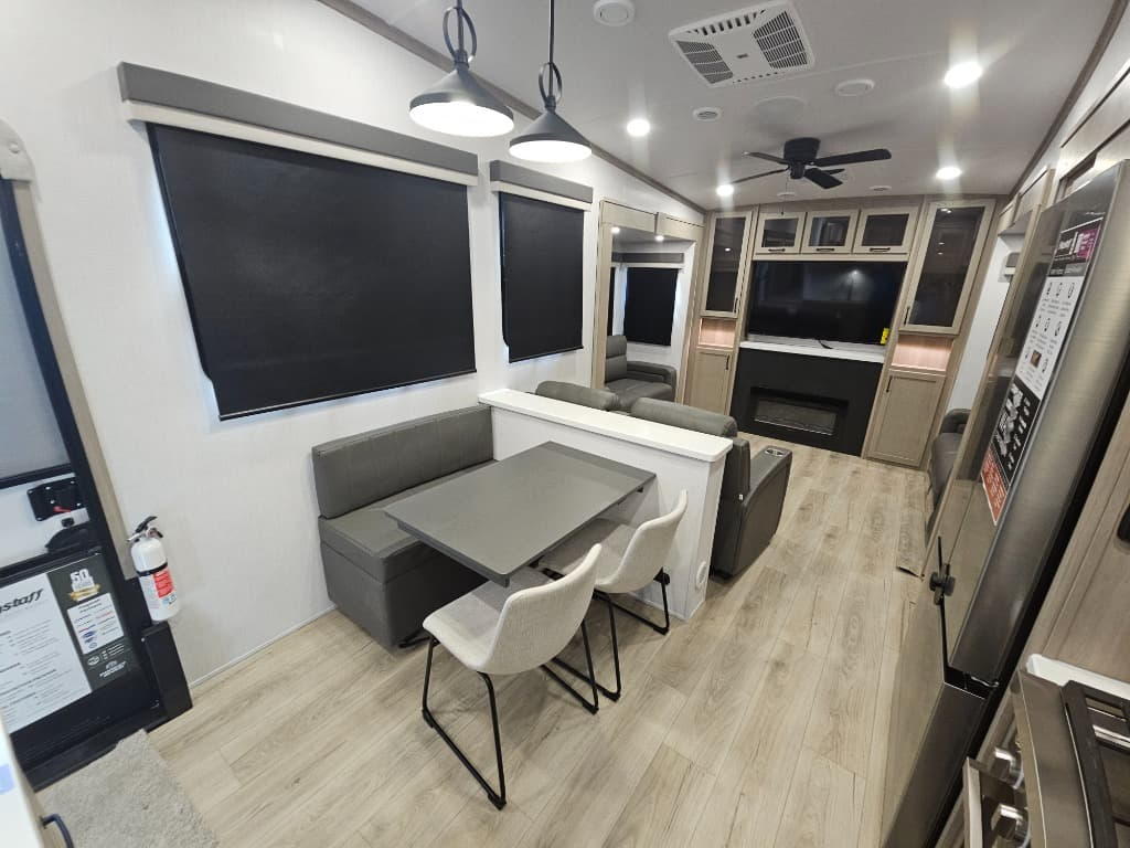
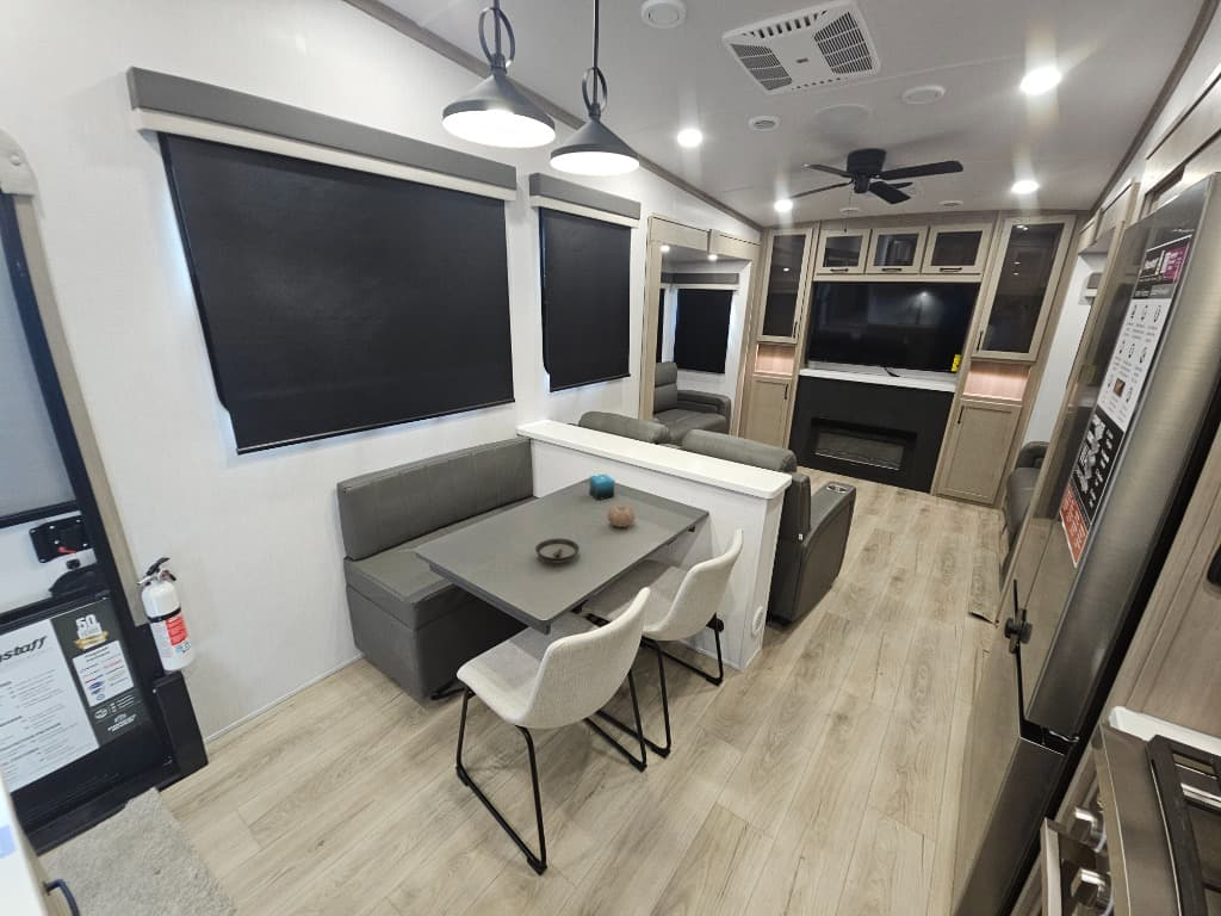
+ candle (601, 482)
+ saucer (557, 552)
+ fruit (620, 515)
